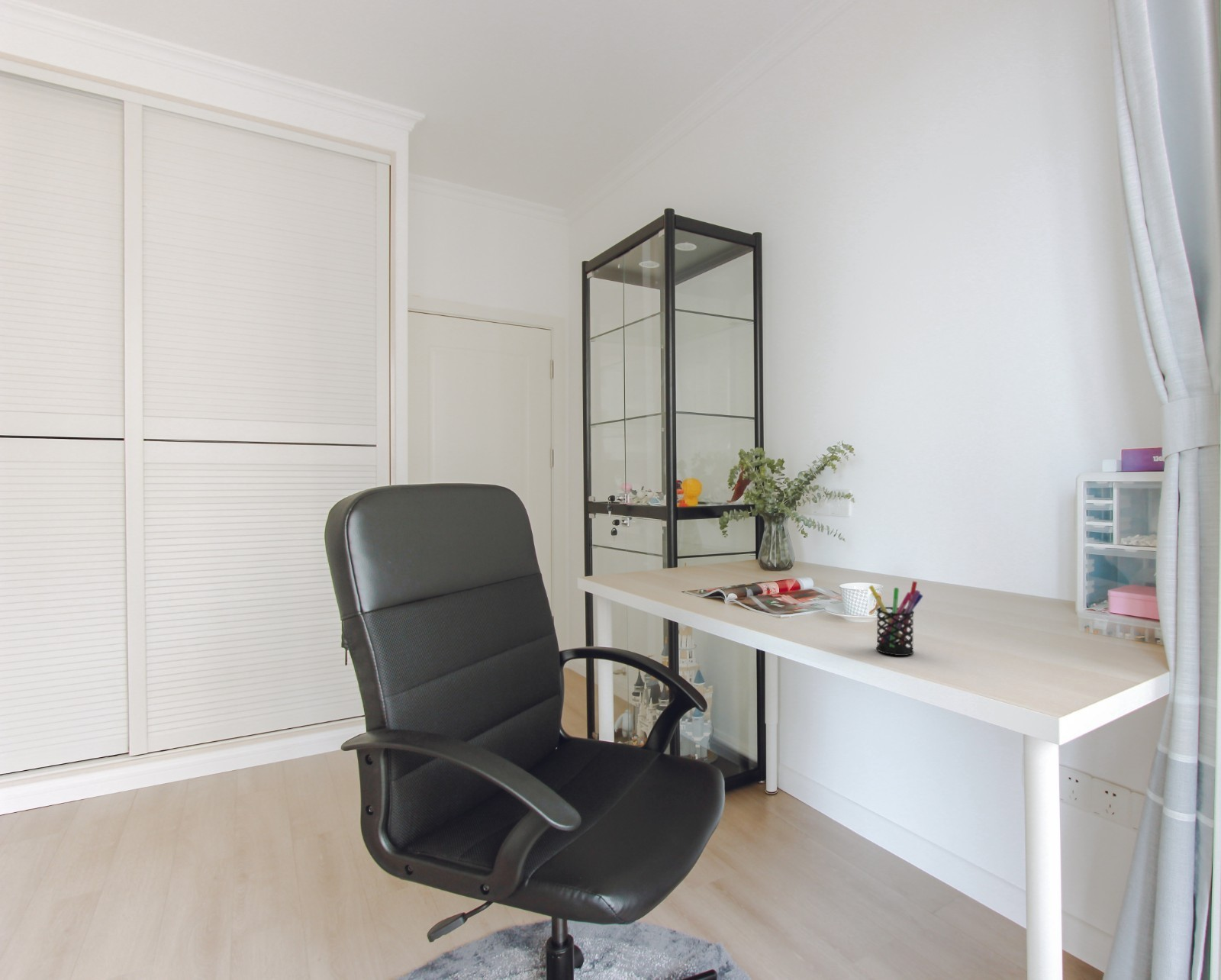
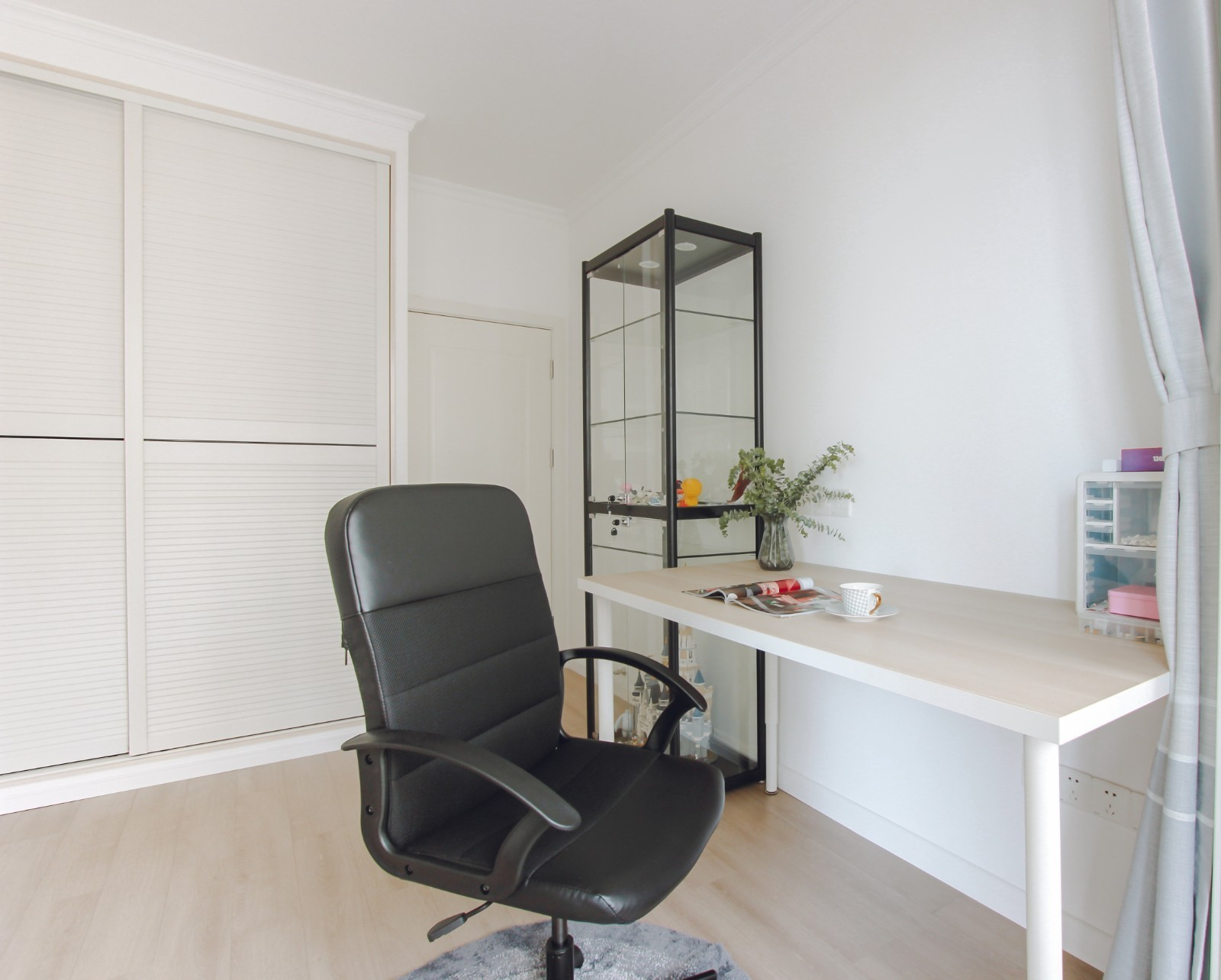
- pen holder (897, 614)
